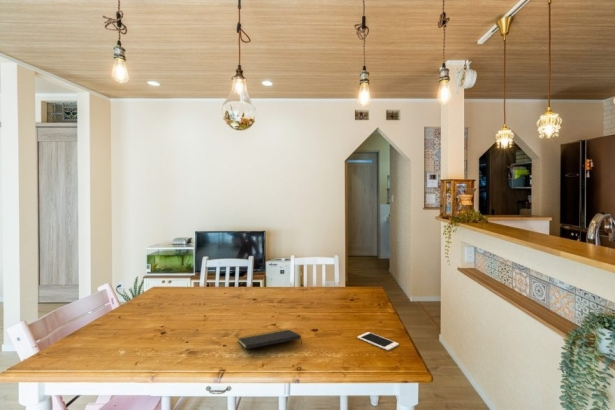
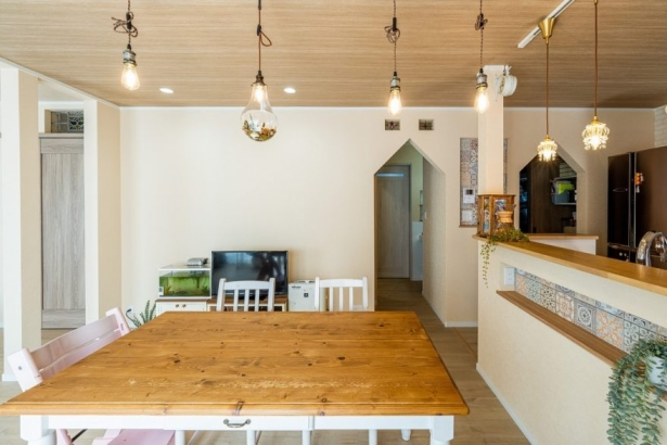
- notepad (268, 338)
- cell phone (377, 340)
